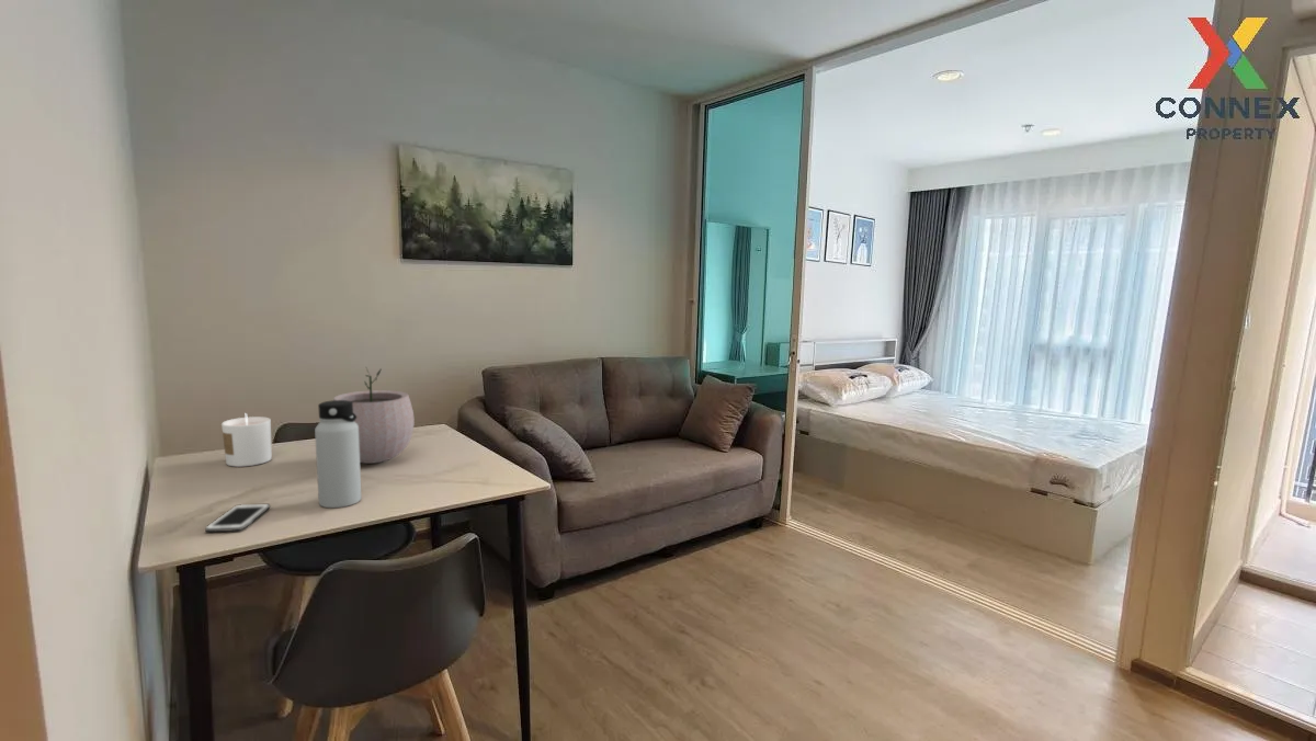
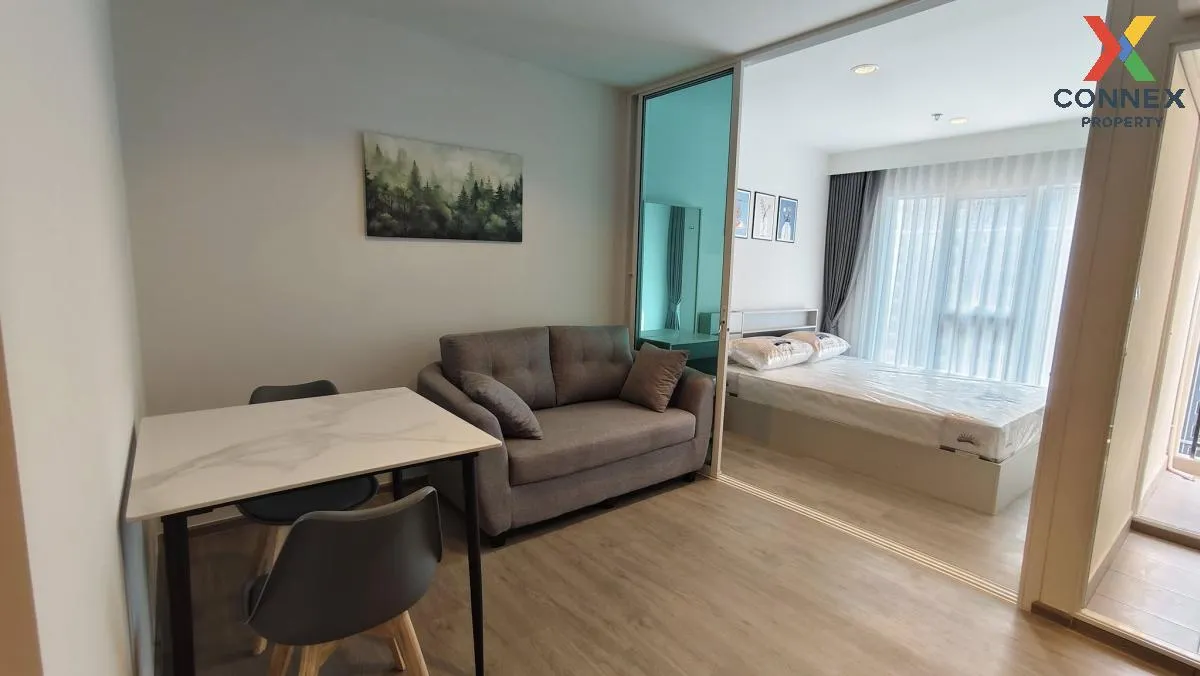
- cell phone (239, 517)
- candle (247, 437)
- plant pot (372, 413)
- water bottle (338, 452)
